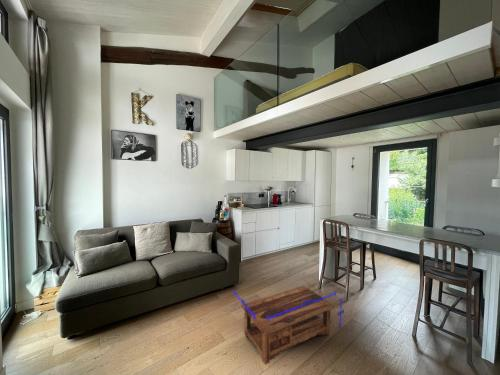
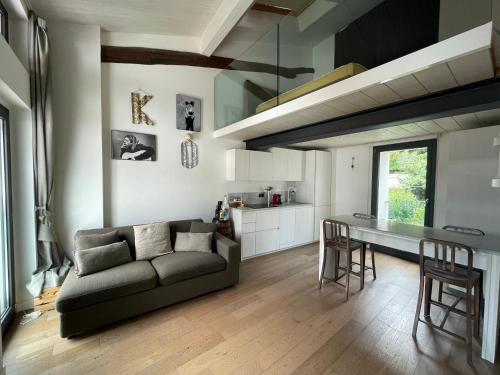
- coffee table (293, 310)
